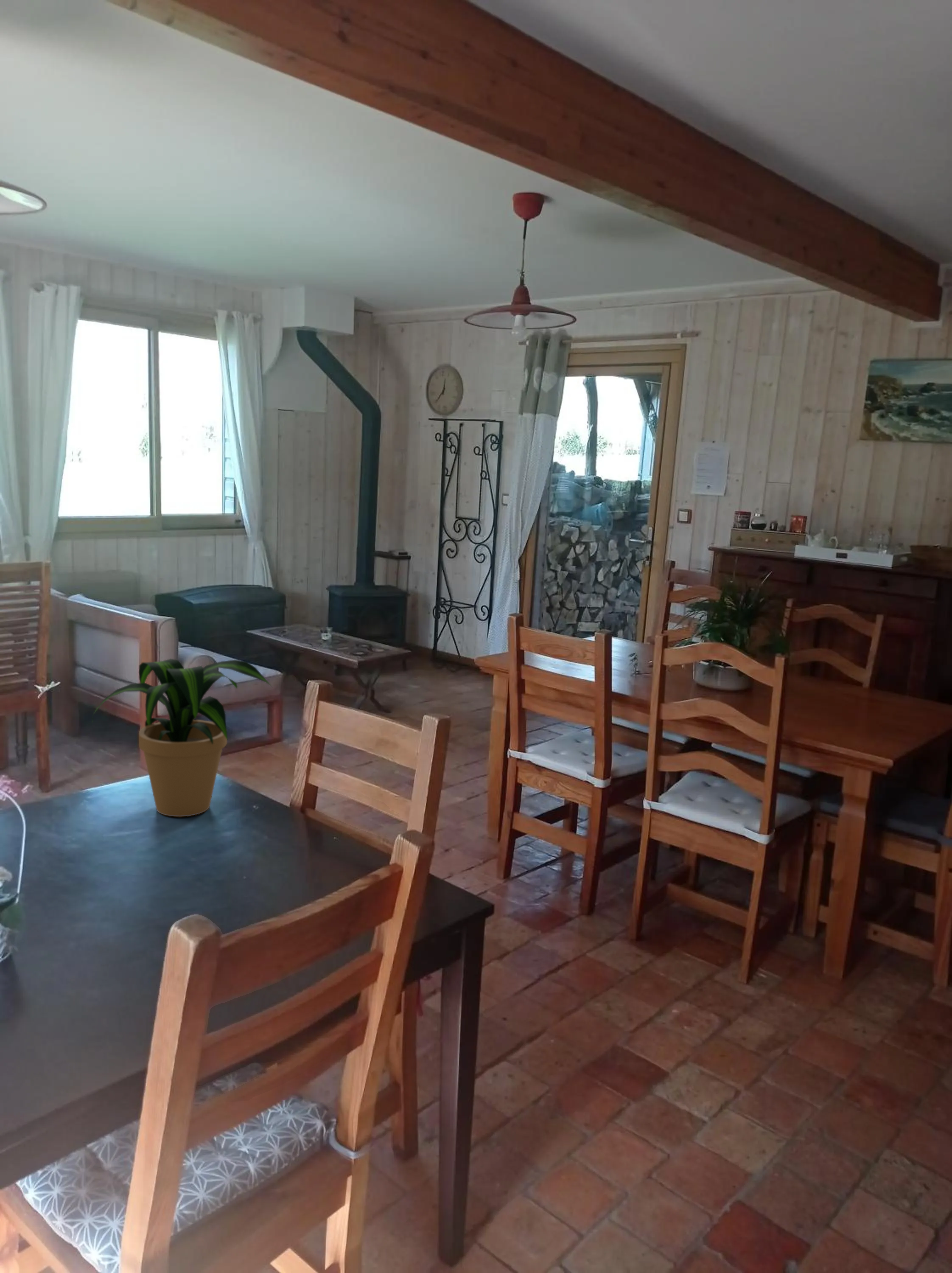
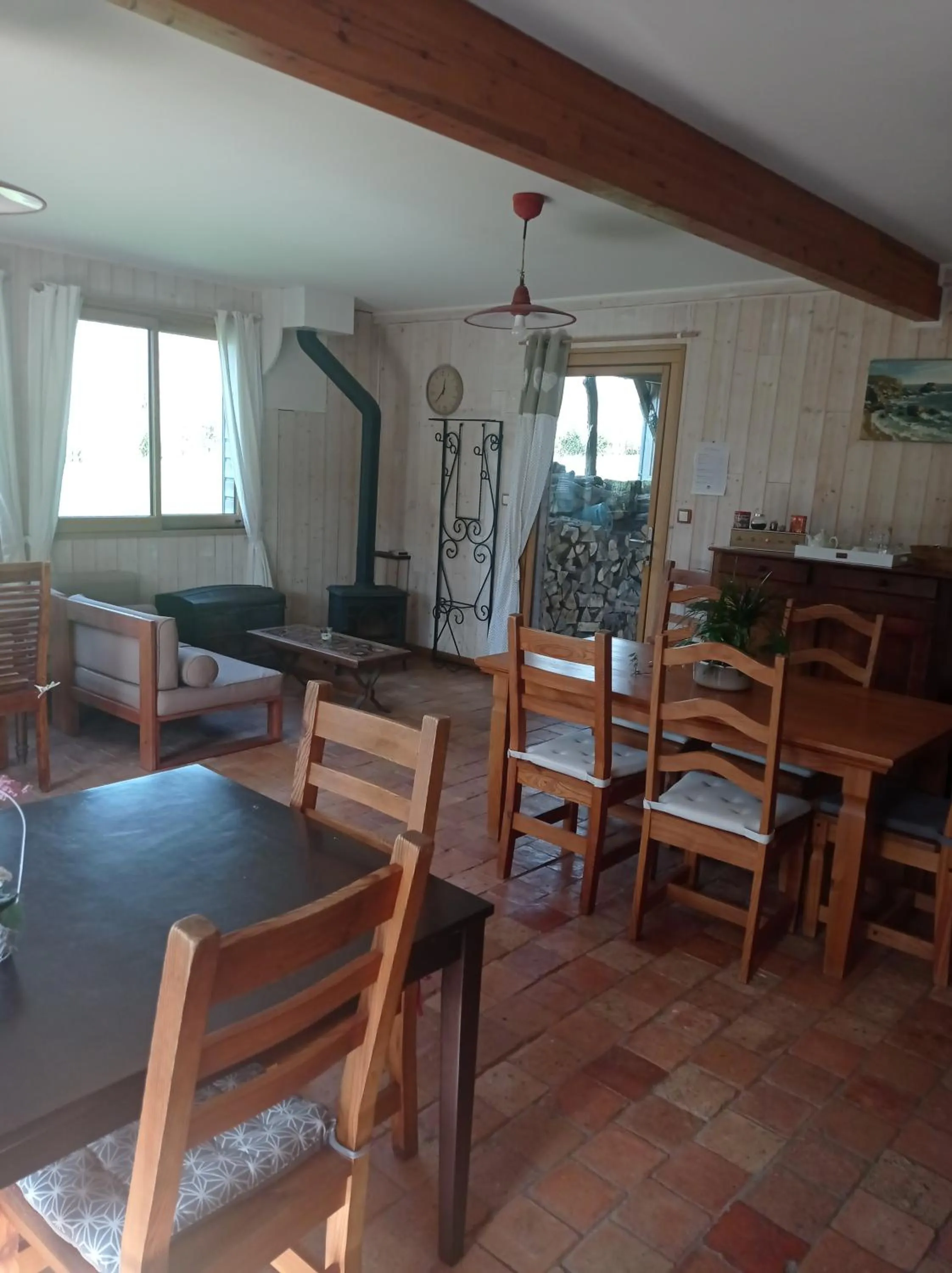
- potted plant (184, 735)
